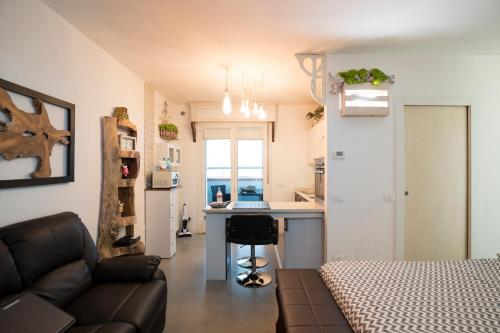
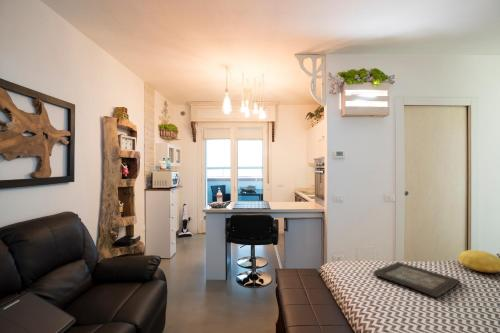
+ decorative tray (414, 277)
+ cushion (480, 260)
